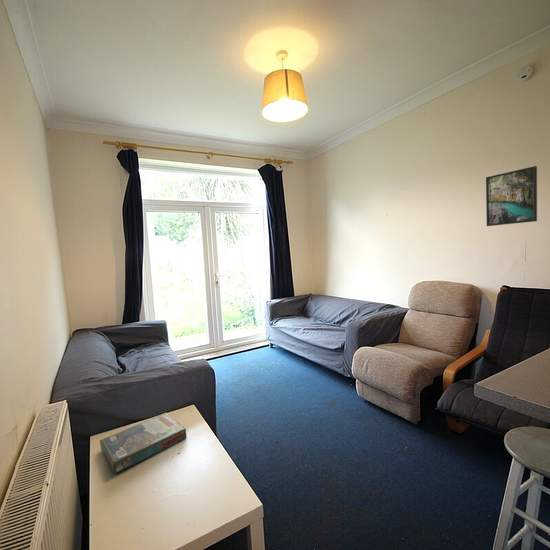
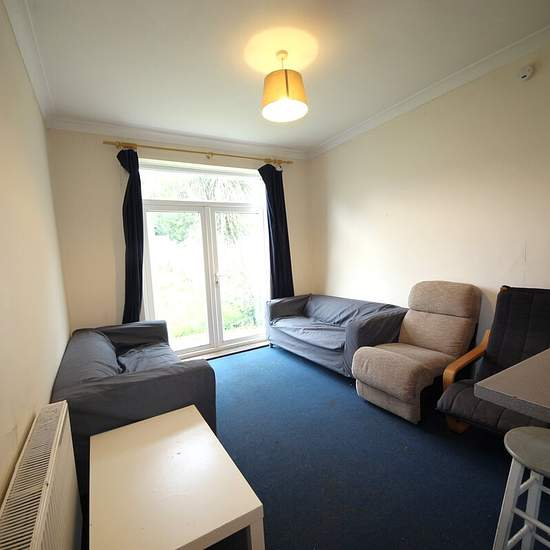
- board game (143, 438)
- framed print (510, 198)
